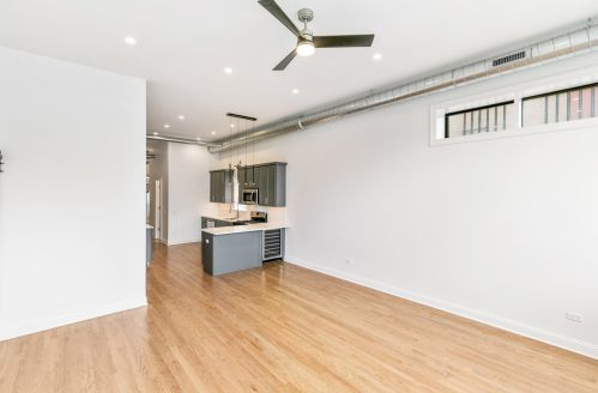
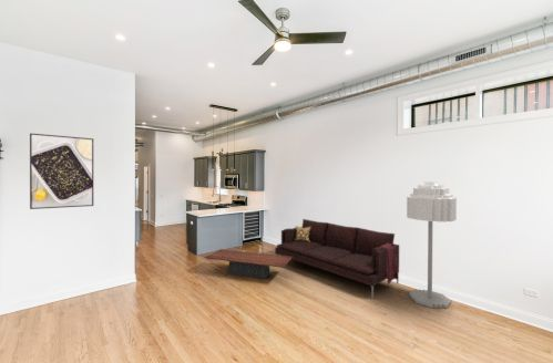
+ coffee table (248, 265)
+ sofa (331, 249)
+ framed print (63, 172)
+ floor lamp (430, 240)
